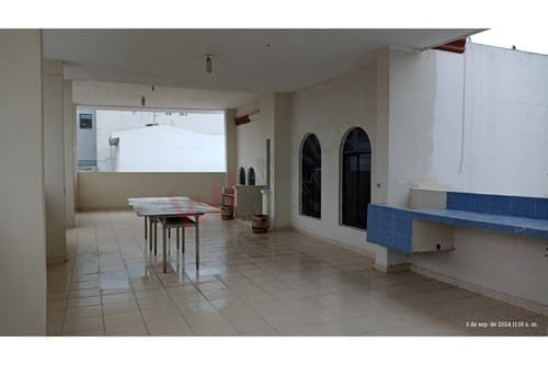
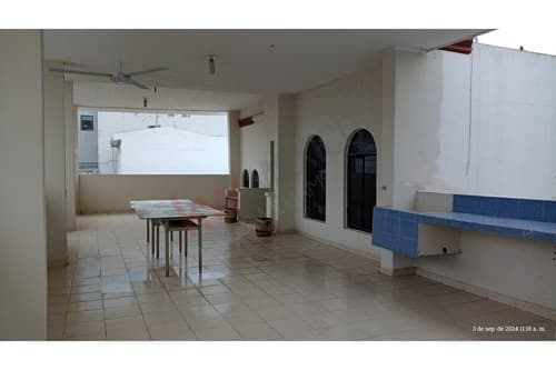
+ ceiling fan (108, 73)
